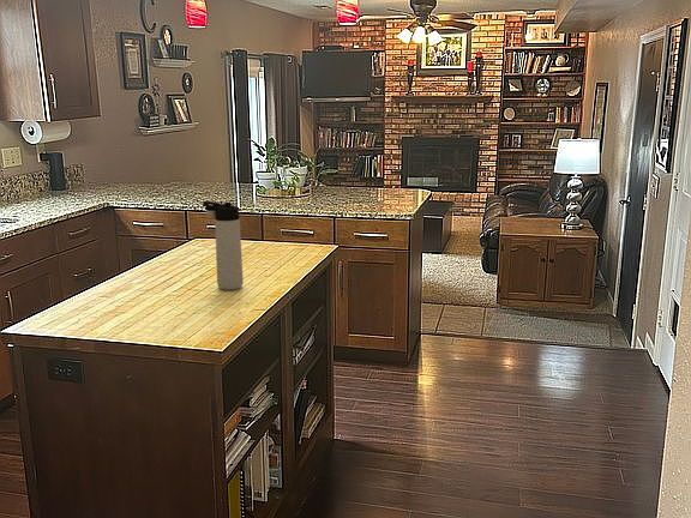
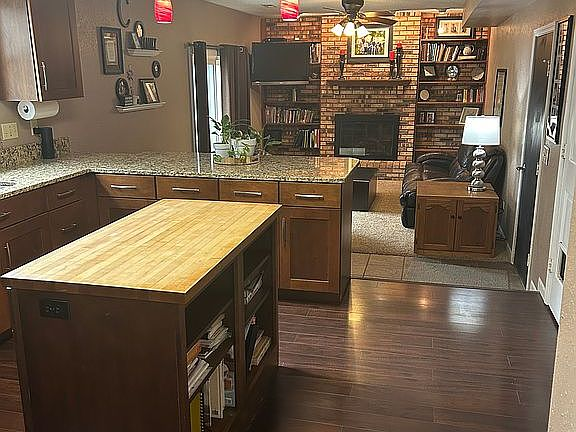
- thermos bottle (222, 245)
